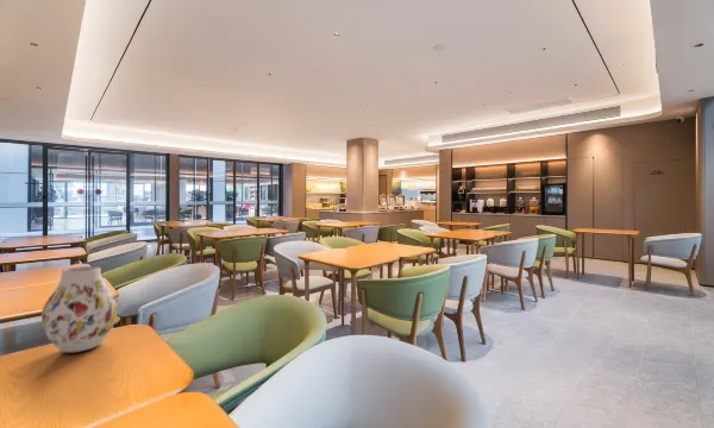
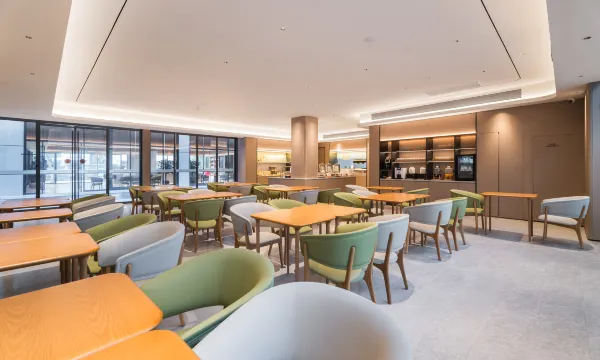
- vase (81, 308)
